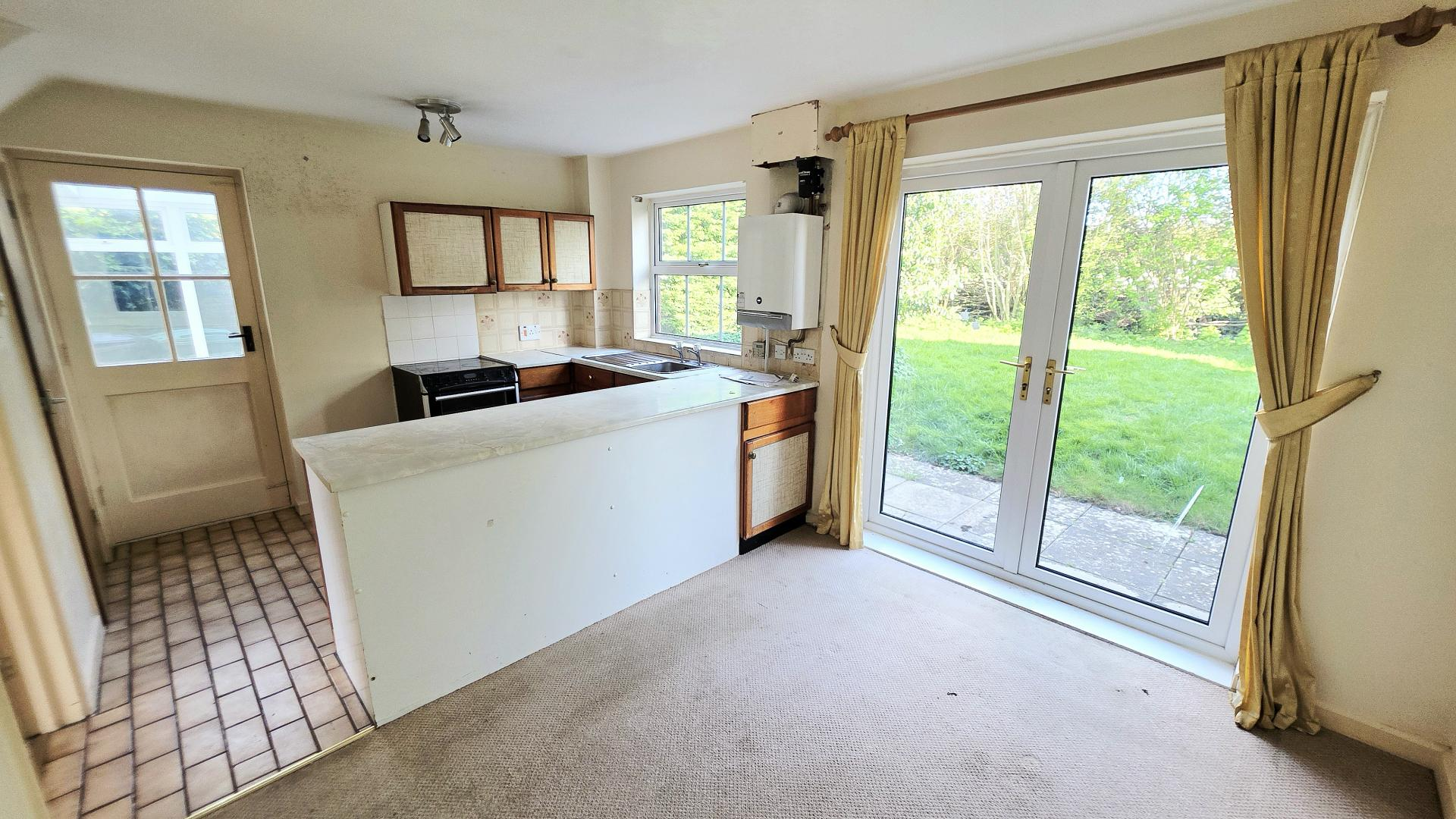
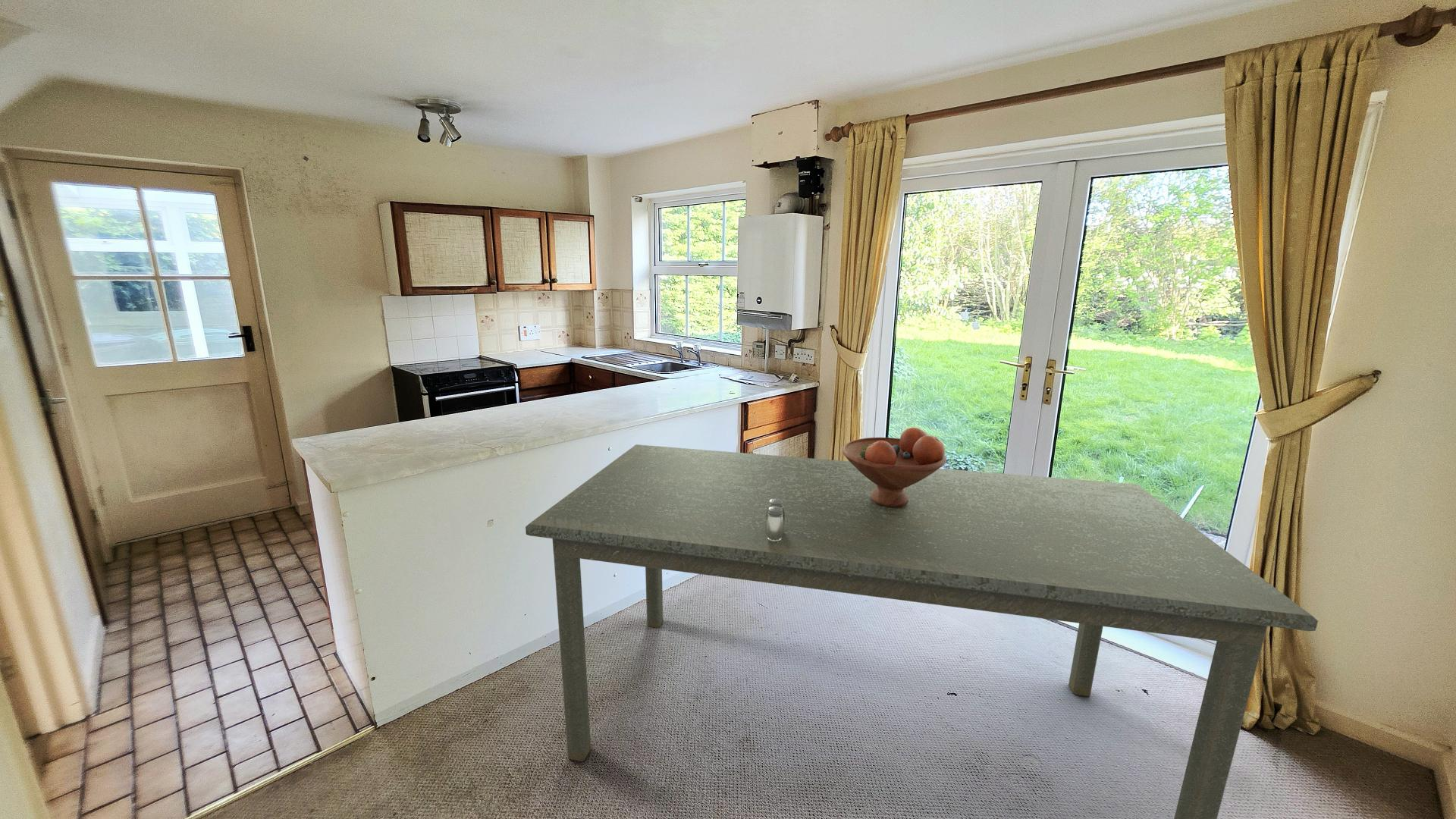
+ fruit bowl (892, 466)
+ dining table (855, 594)
+ salt and pepper shaker (775, 518)
